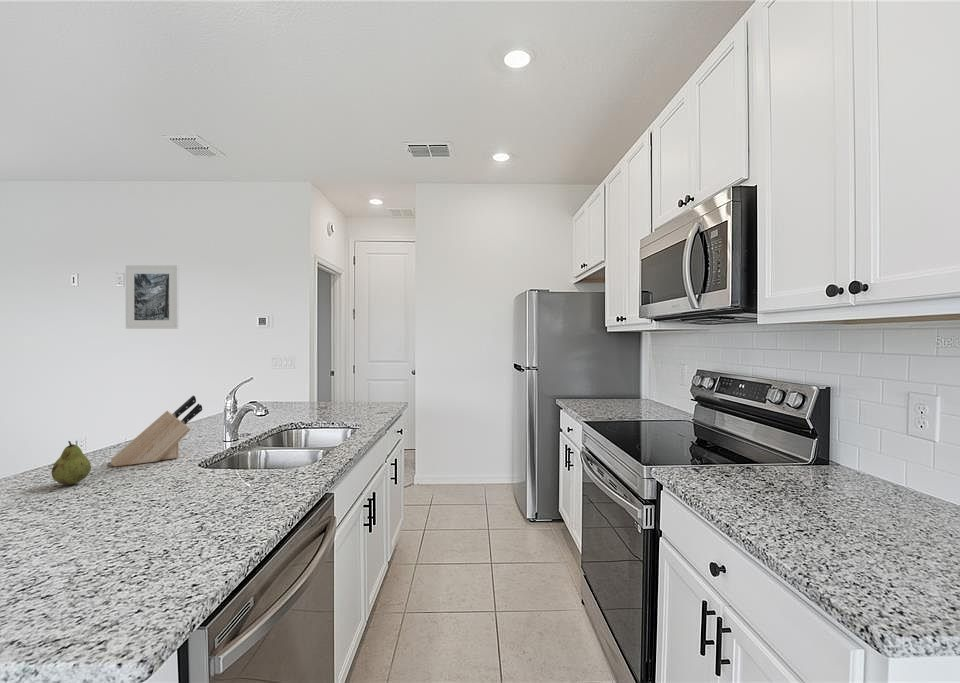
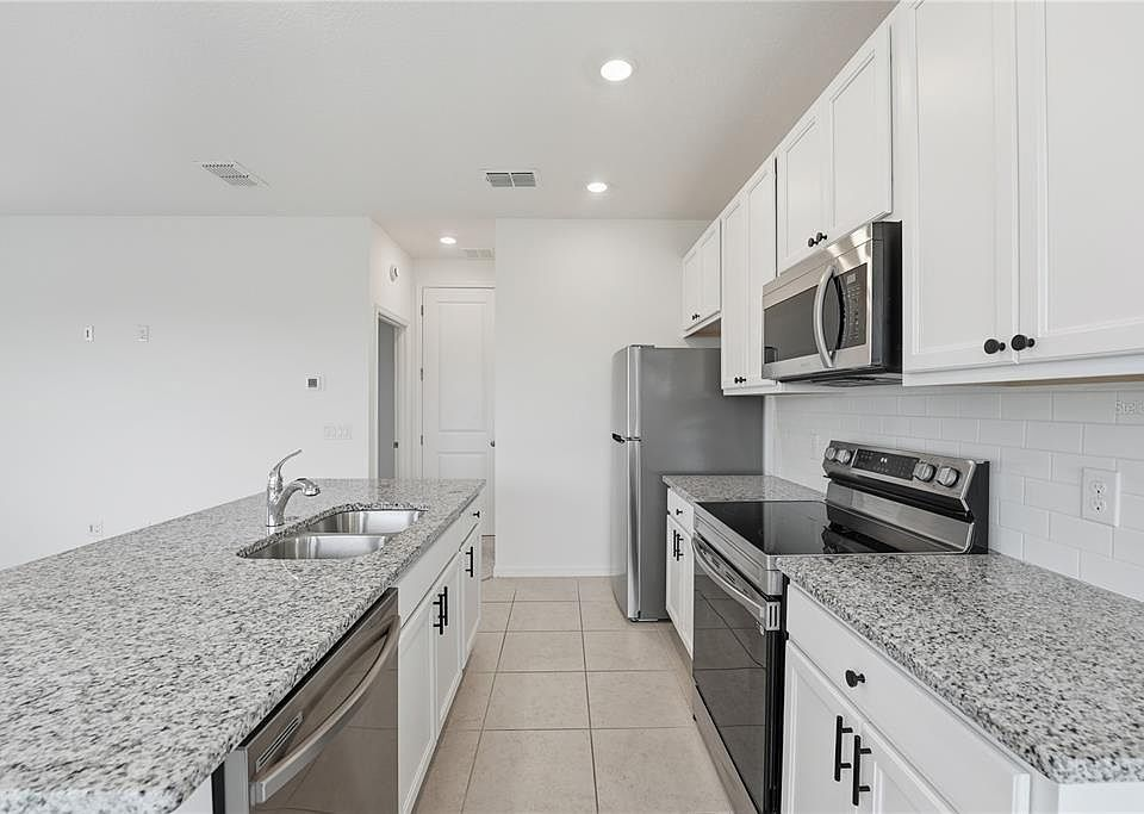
- fruit (71, 461)
- knife block (158, 428)
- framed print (152, 297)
